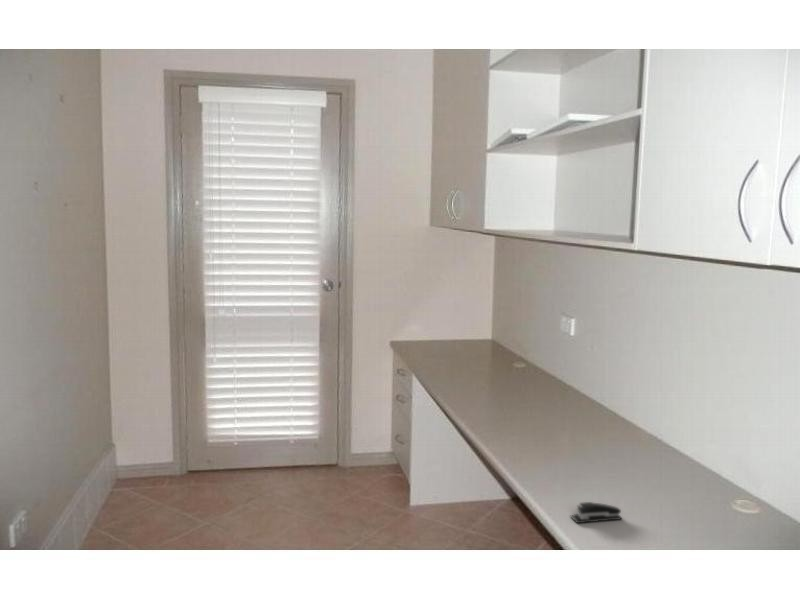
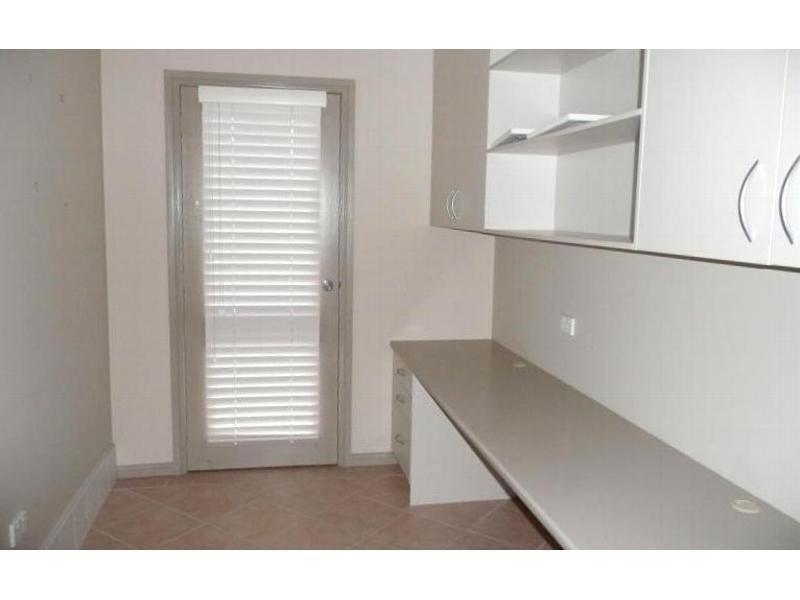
- stapler (596, 511)
